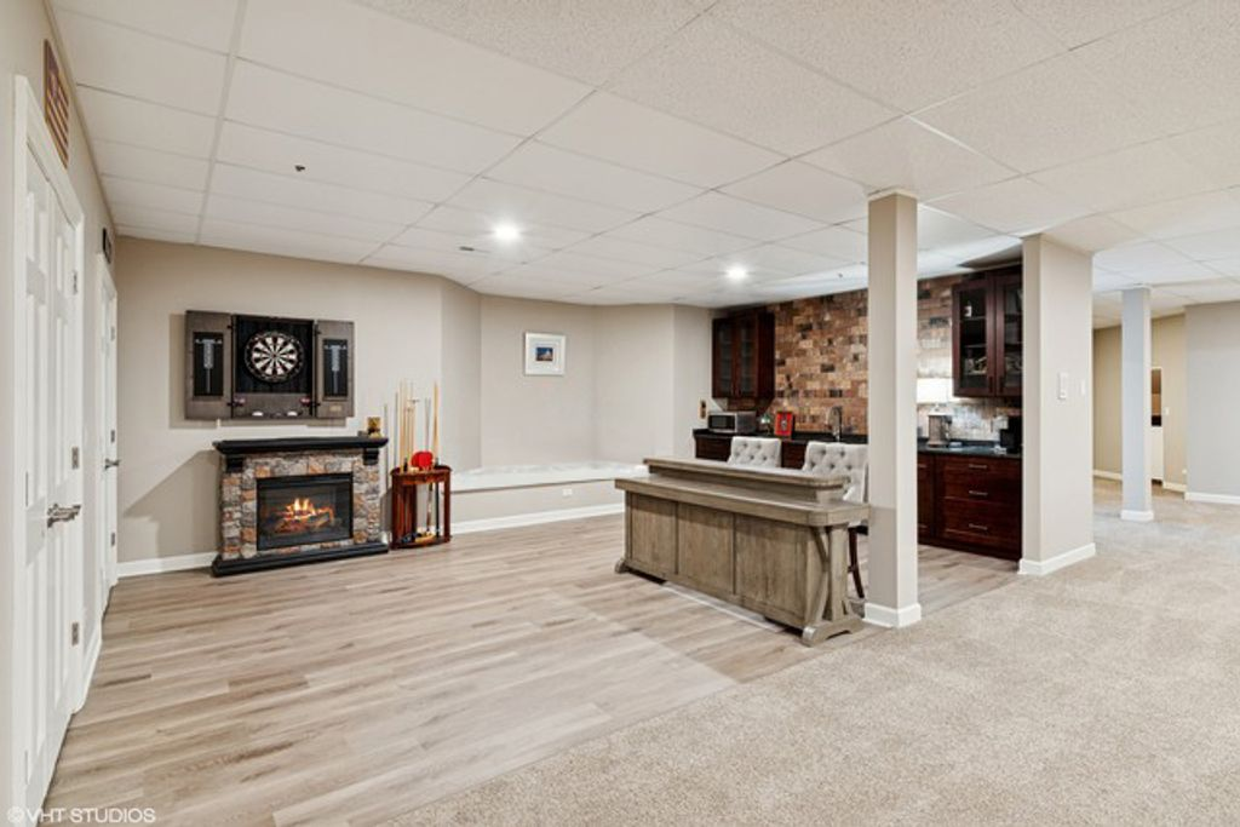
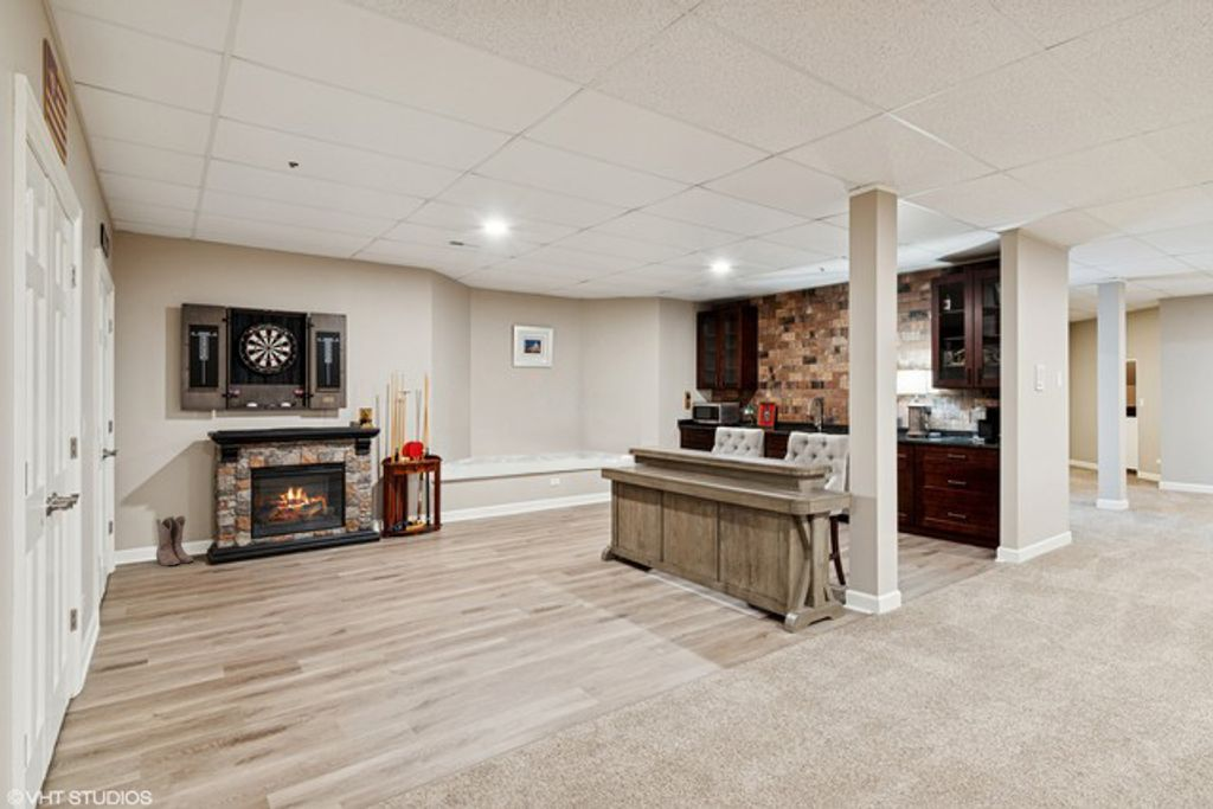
+ boots (174, 539)
